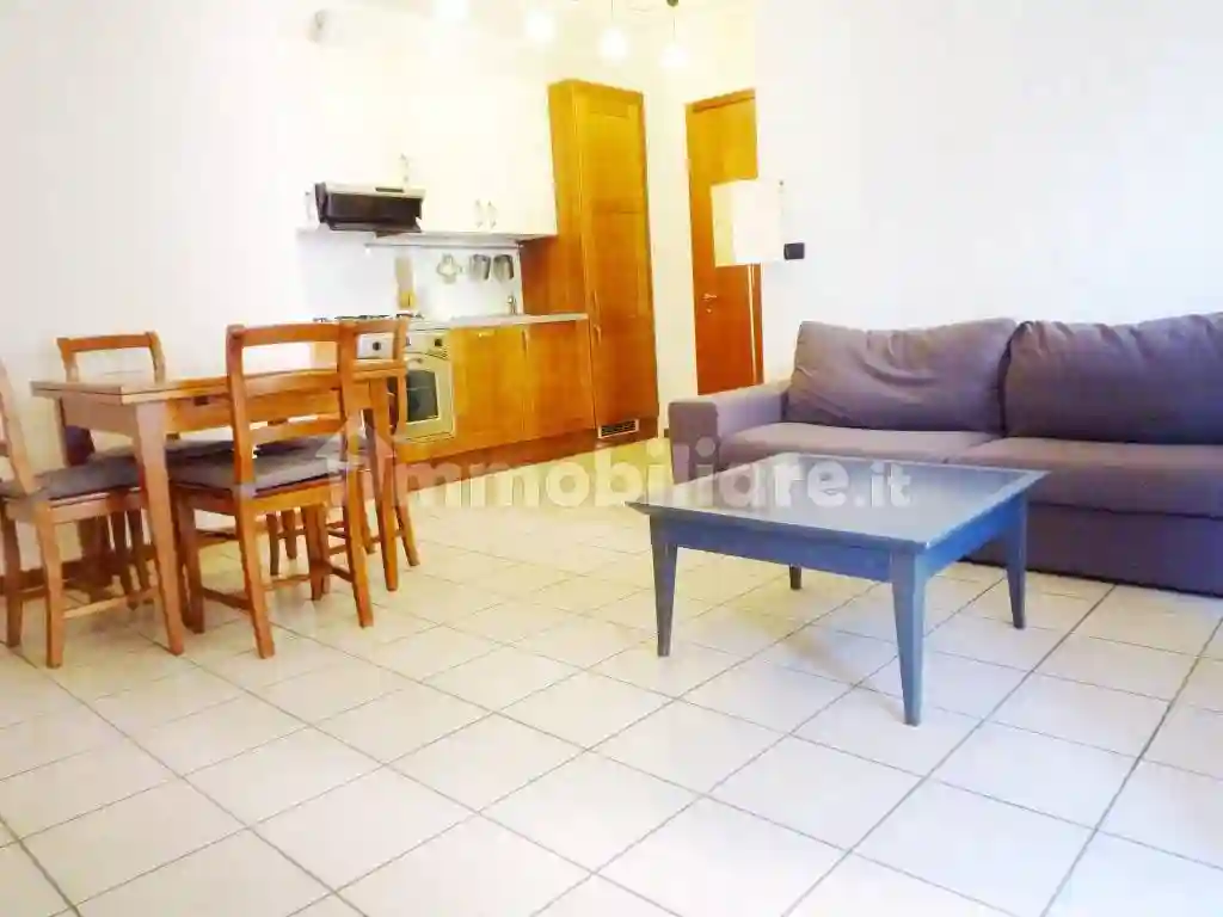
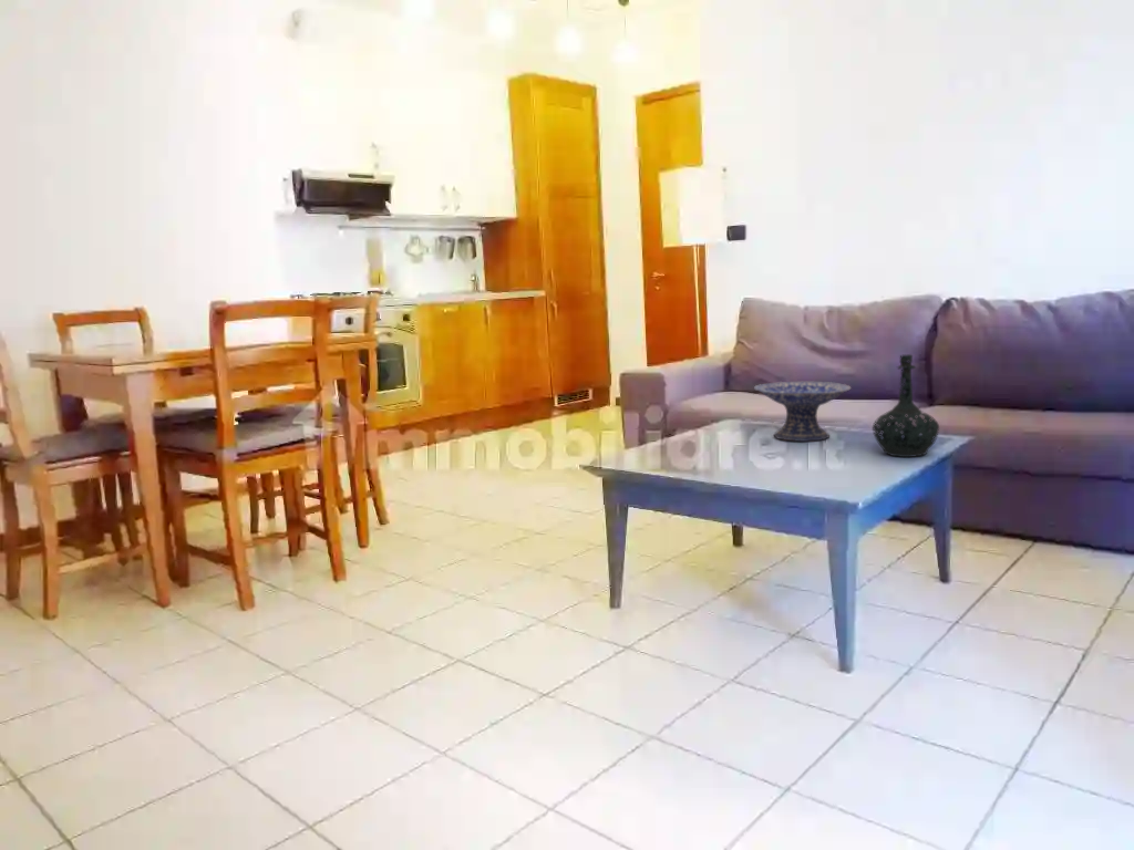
+ decorative bowl (802, 411)
+ bottle (905, 404)
